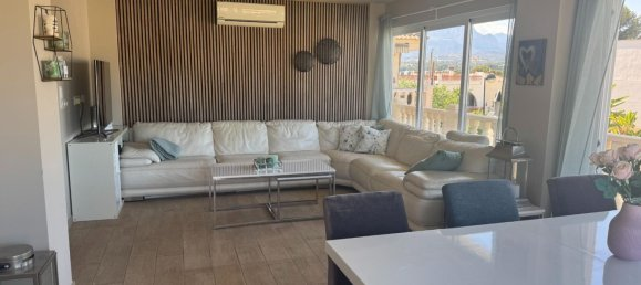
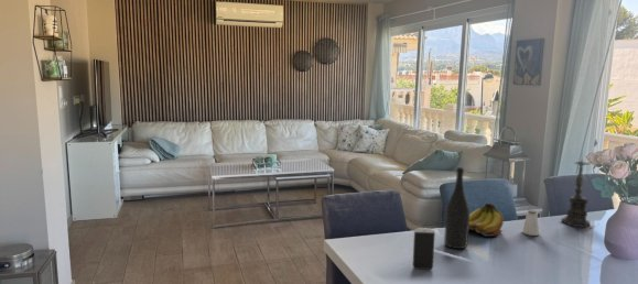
+ fruit (482, 219)
+ wine bottle (457, 208)
+ smartphone (423, 249)
+ candle holder (577, 187)
+ saltshaker (531, 221)
